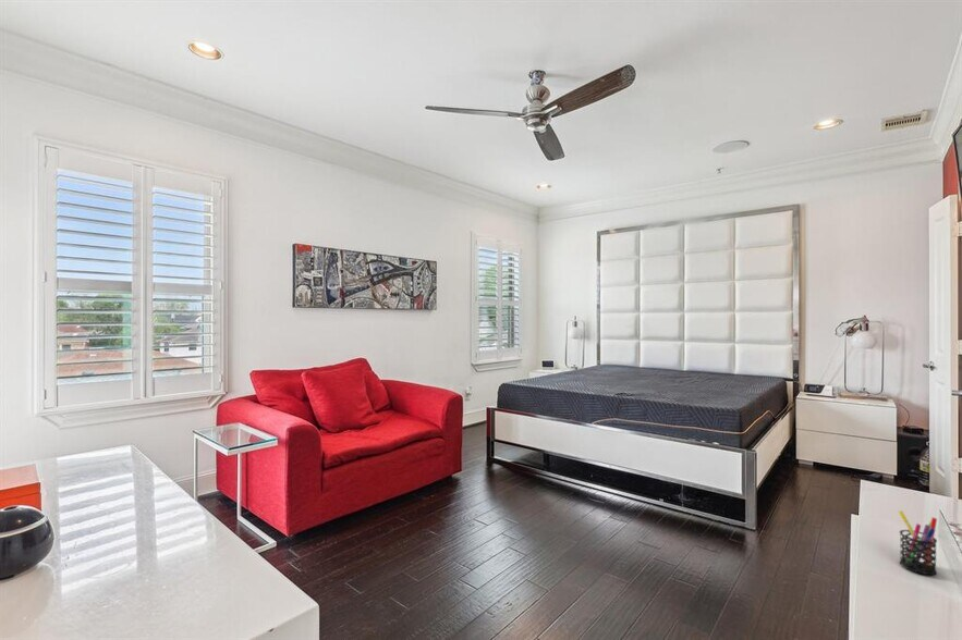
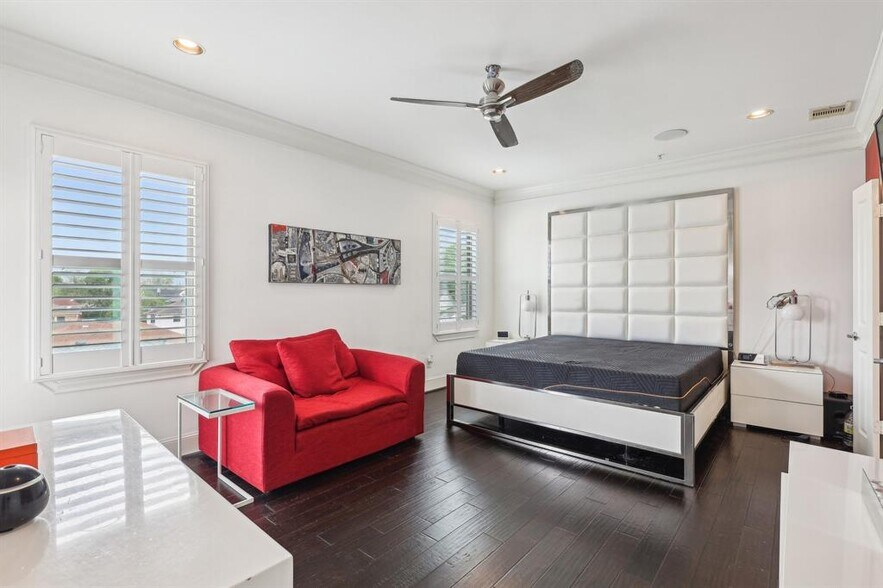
- pen holder (922, 540)
